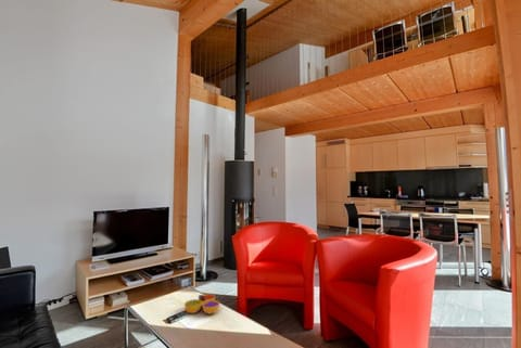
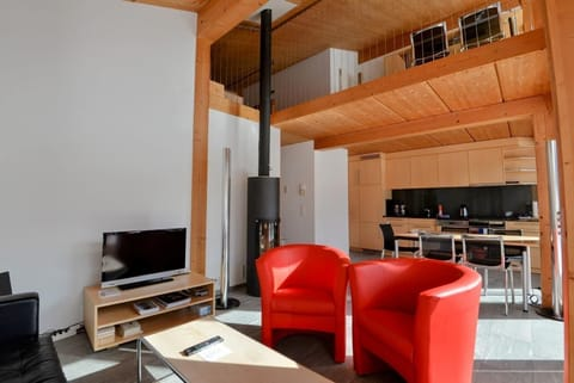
- decorative bowl (204, 300)
